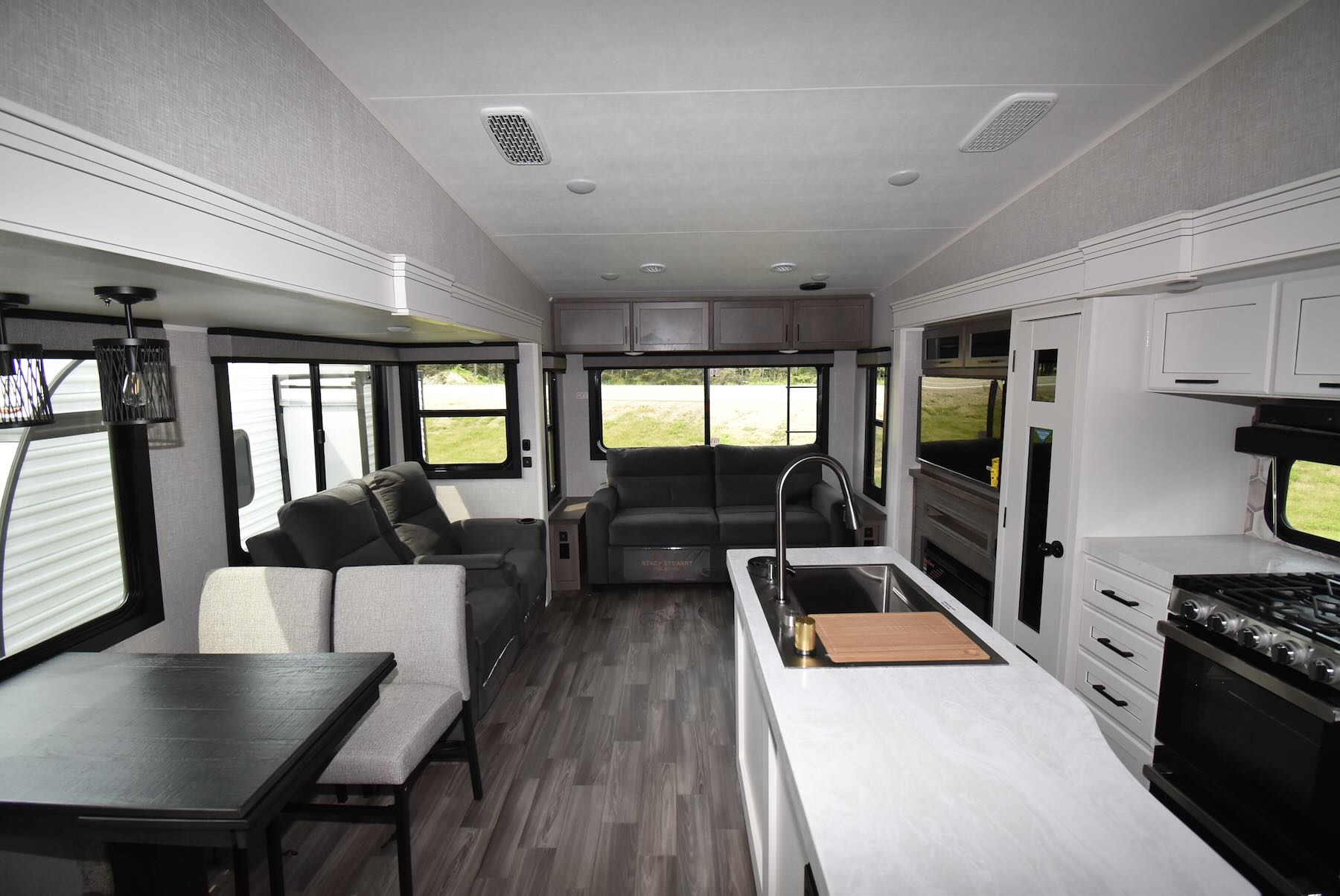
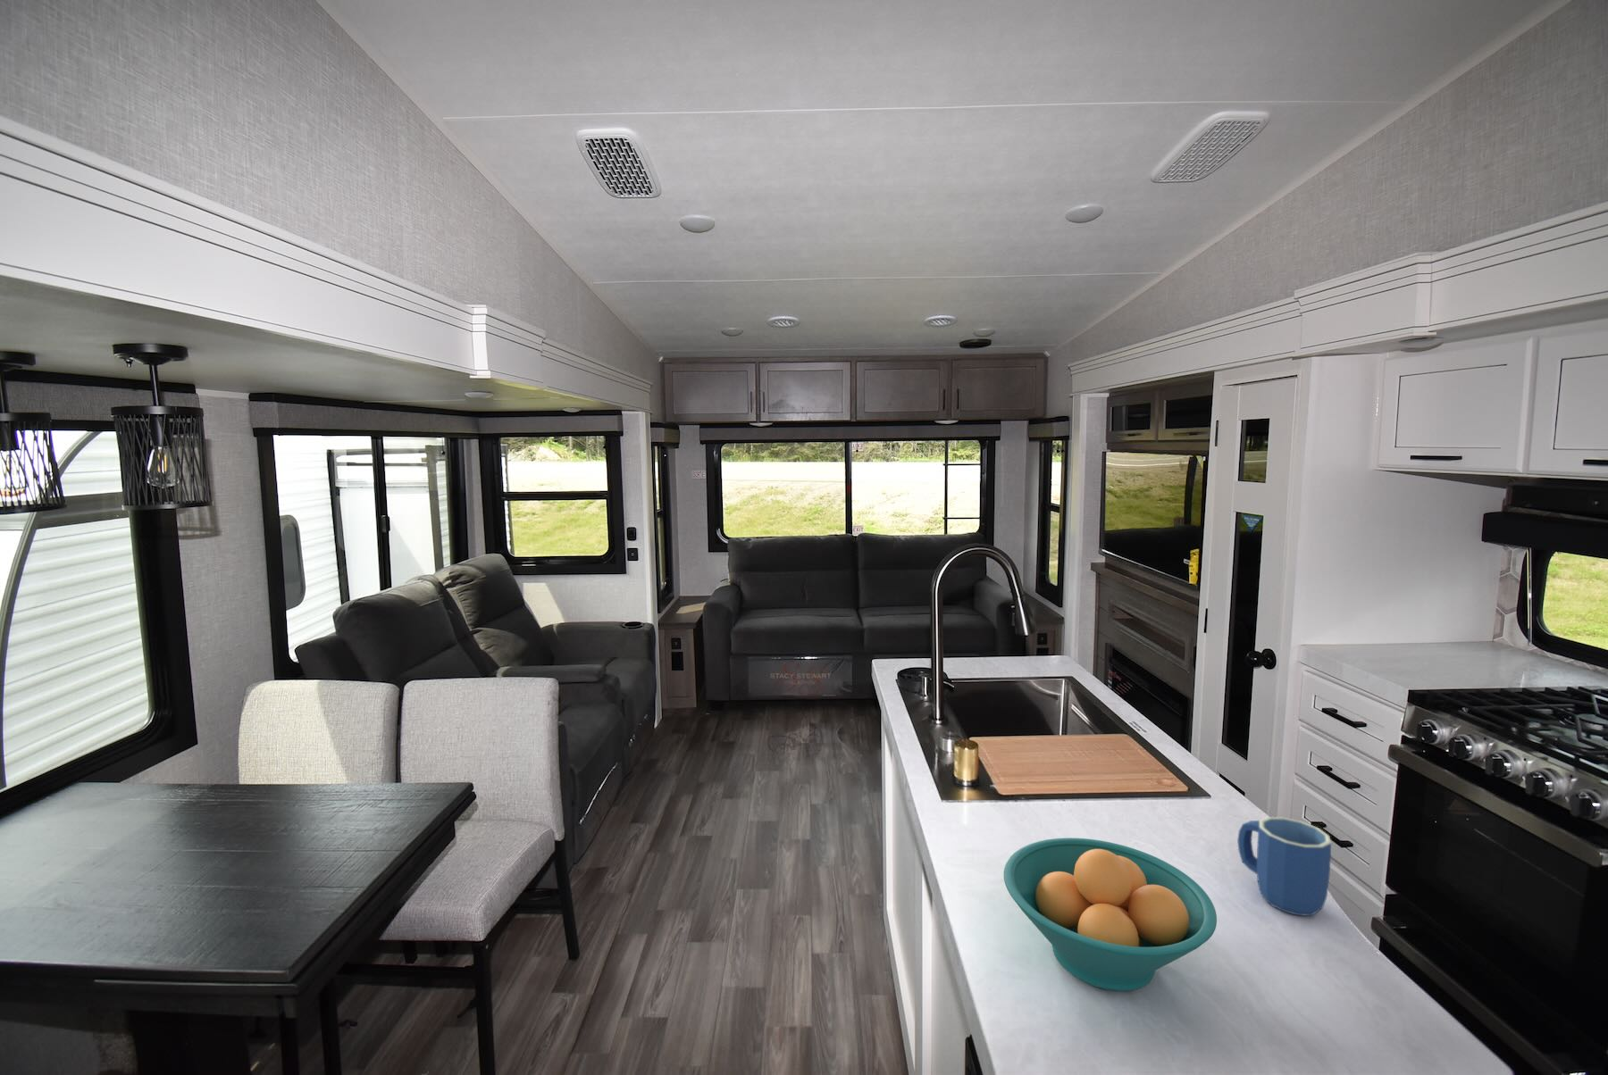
+ mug (1284, 863)
+ fruit bowl (1103, 907)
